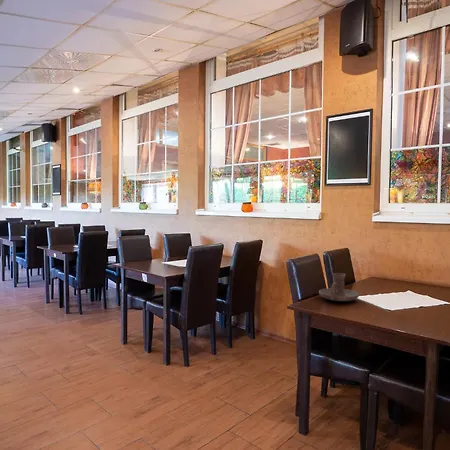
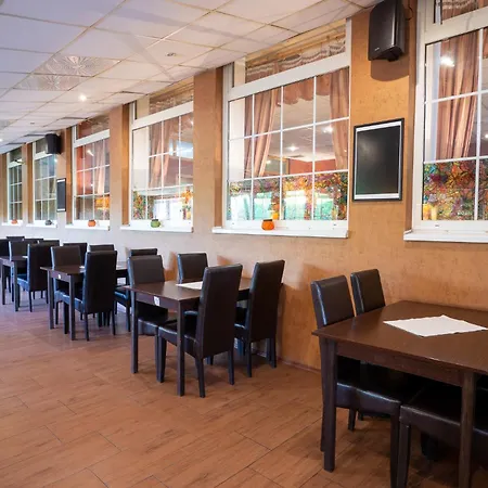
- candle holder (337, 287)
